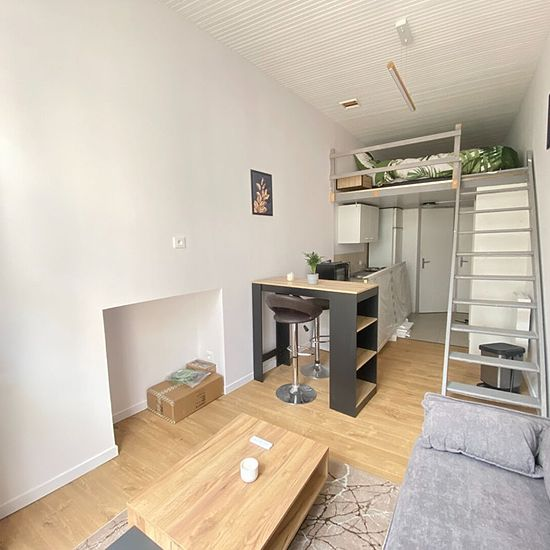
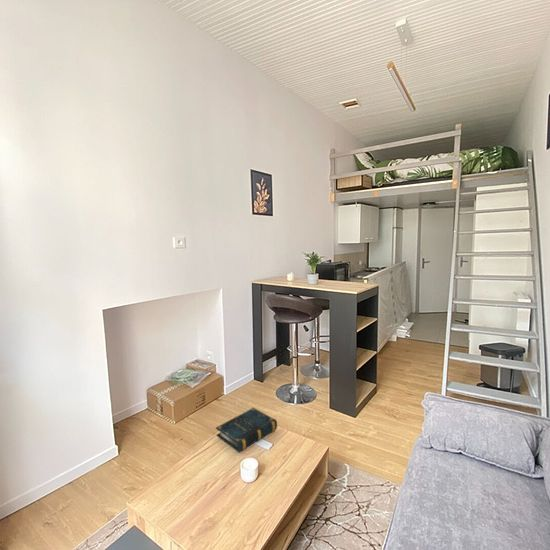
+ book (247, 428)
